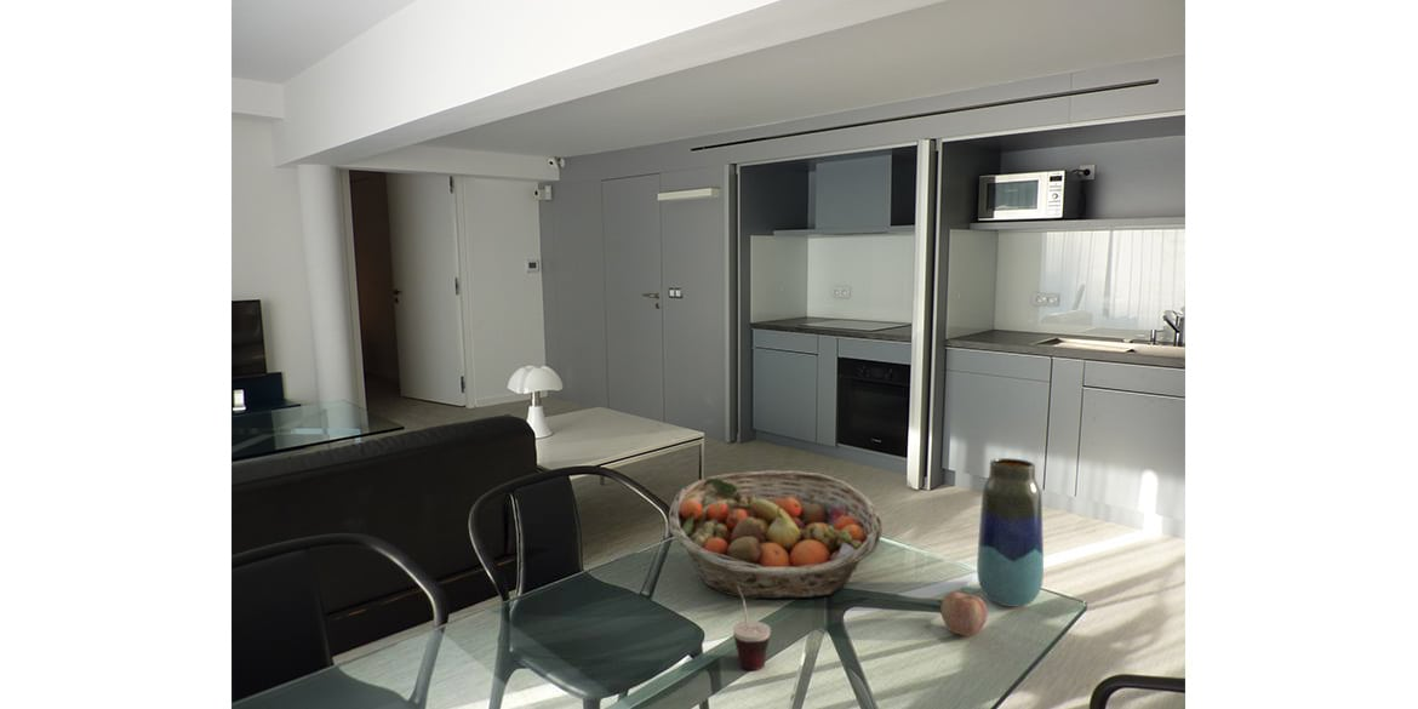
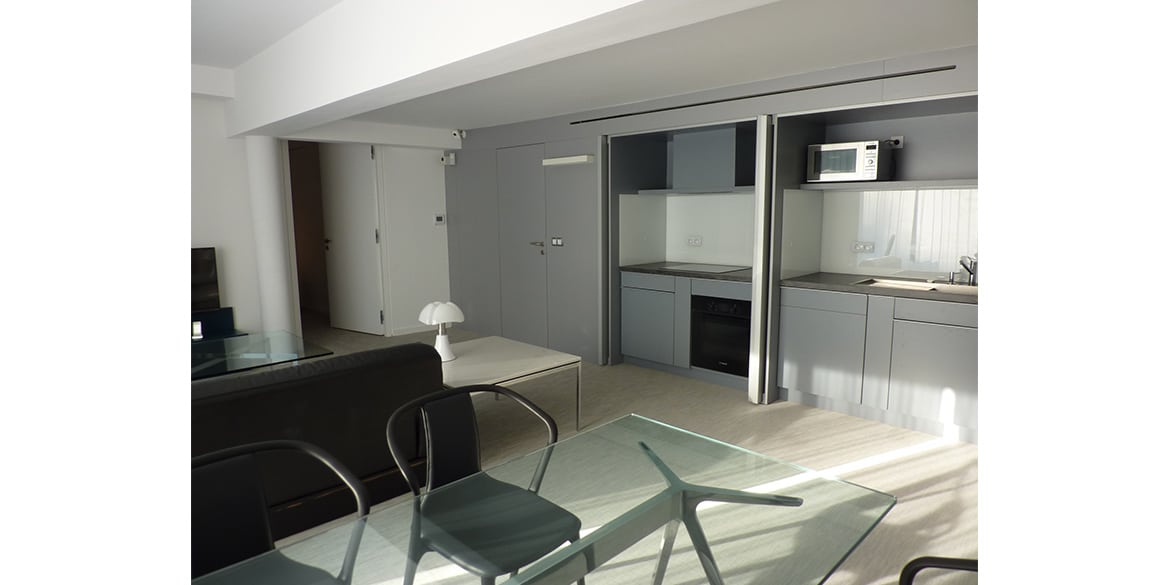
- fruit basket (773, 531)
- cup (747, 628)
- apple (962, 613)
- vase (1010, 531)
